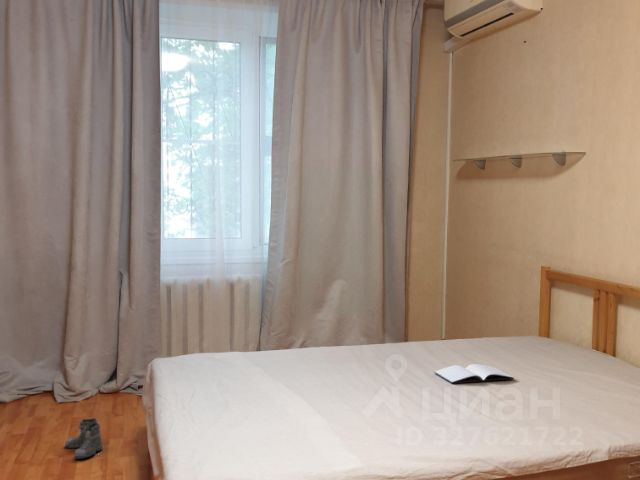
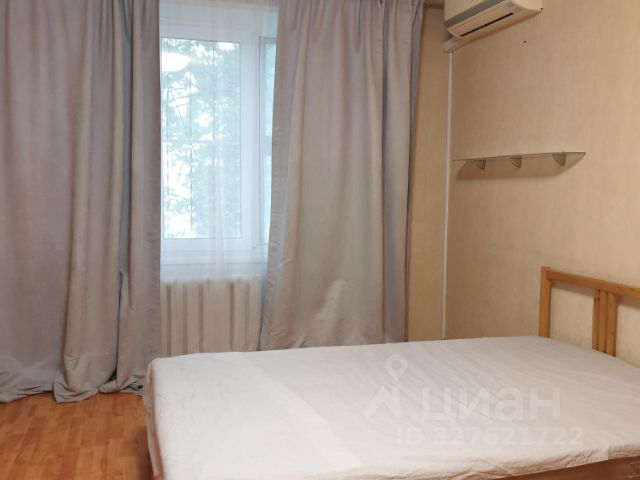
- boots (84, 436)
- book (473, 372)
